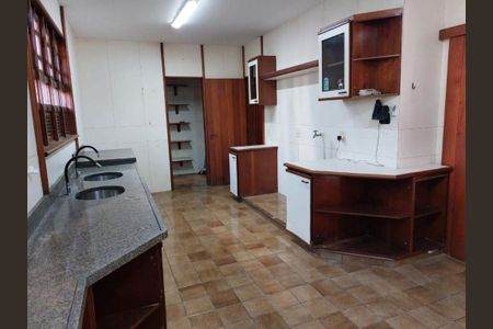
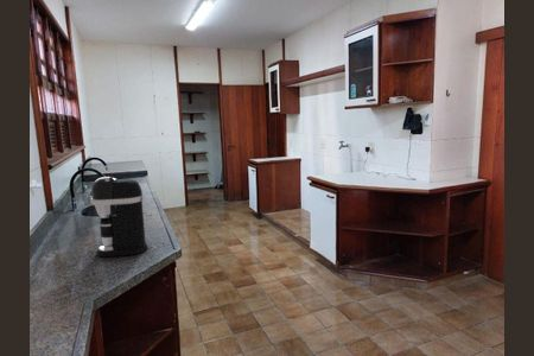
+ coffee maker (119, 214)
